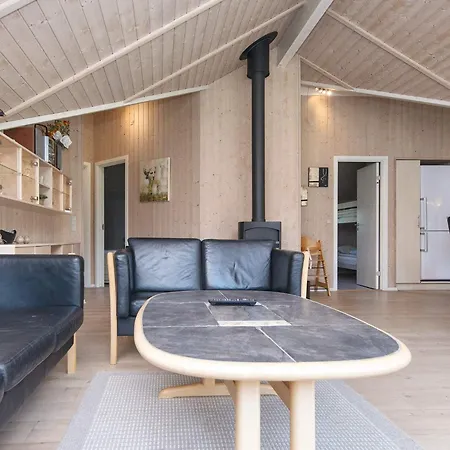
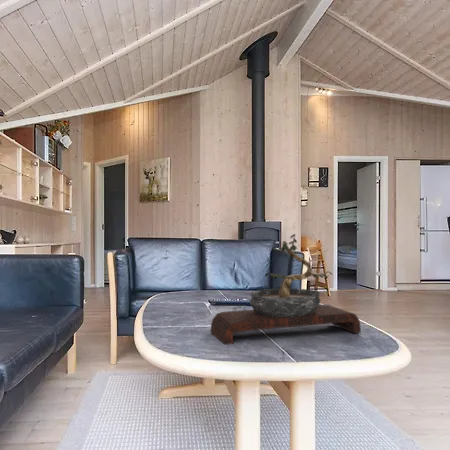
+ bonsai tree (285, 283)
